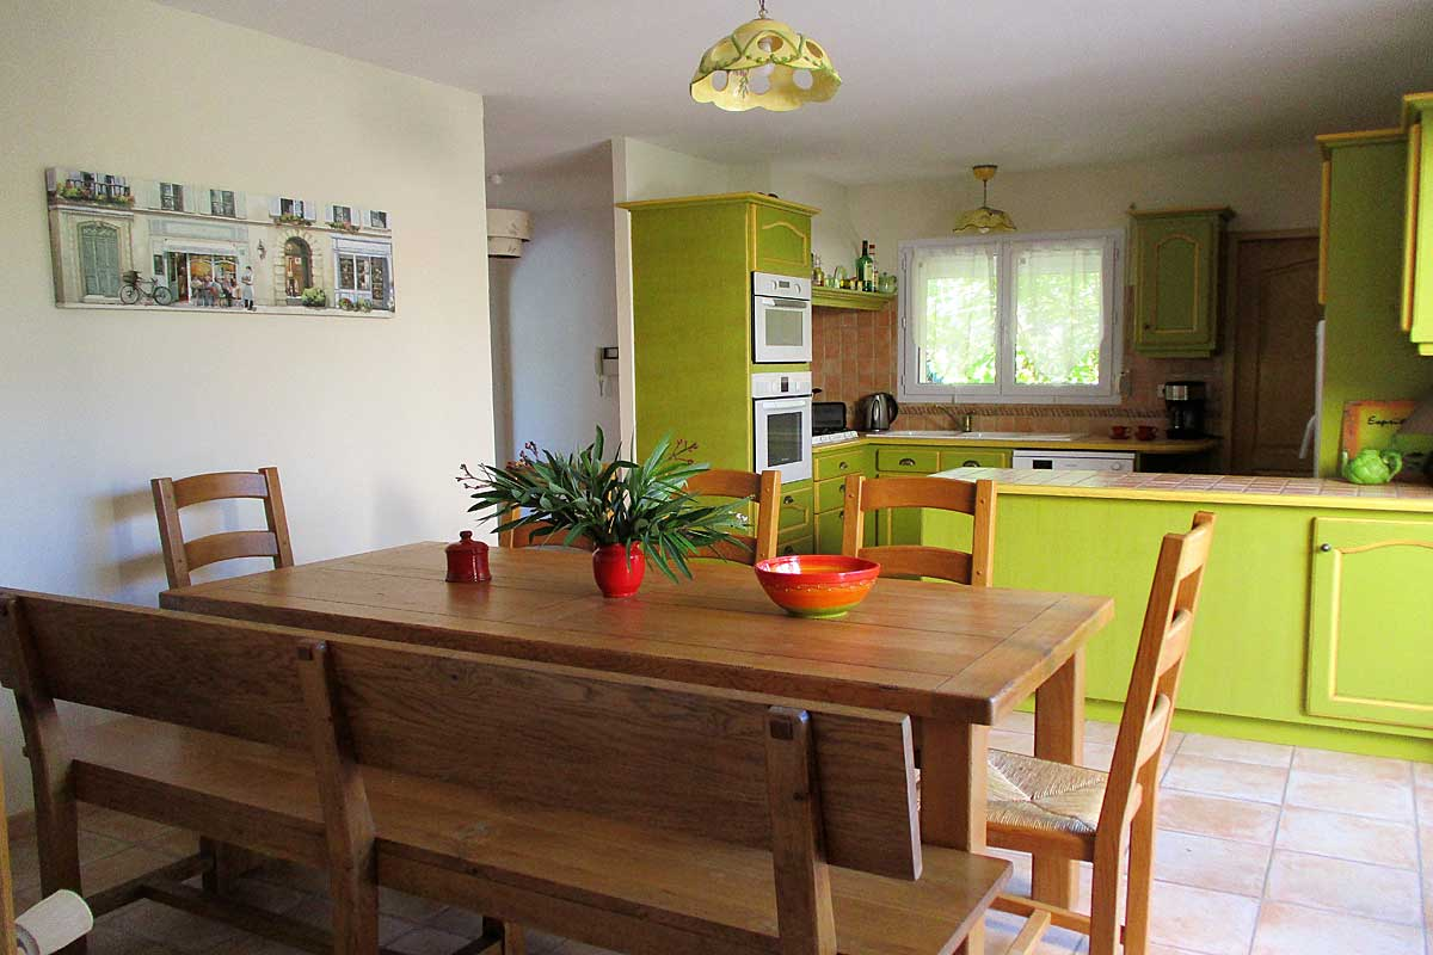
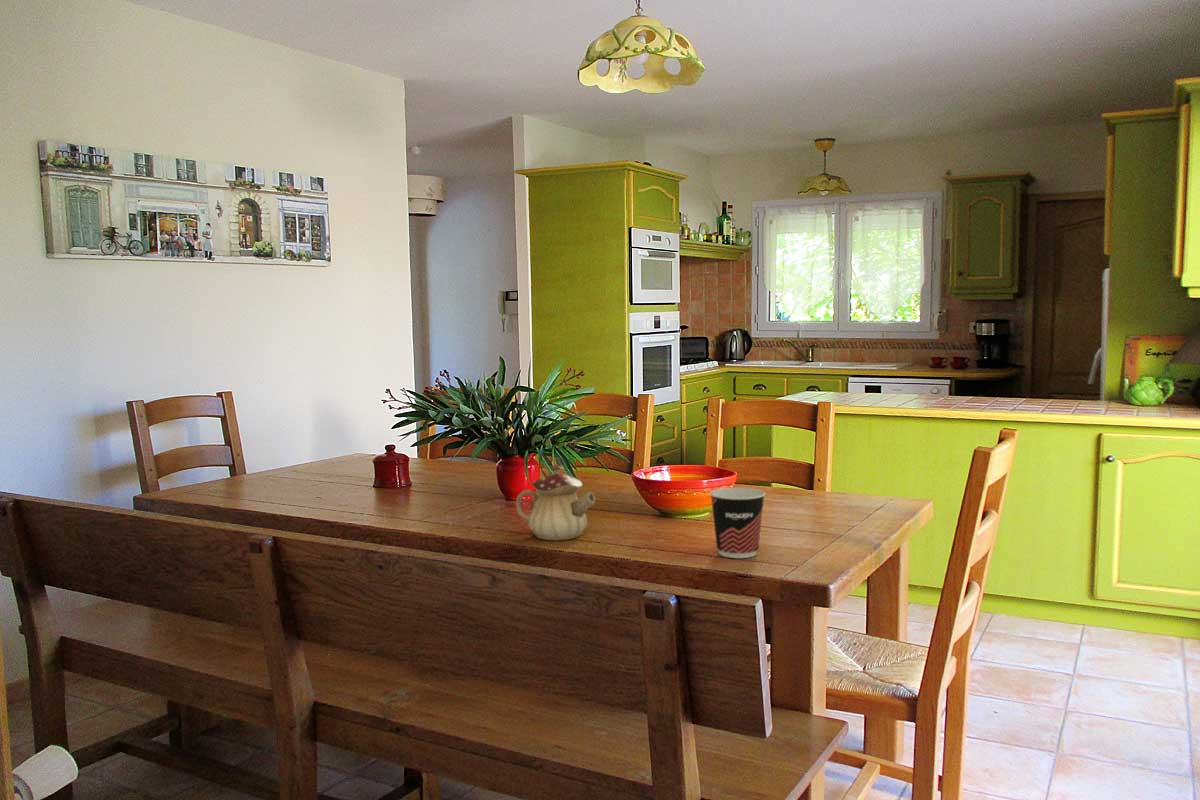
+ teapot (553, 499)
+ cup (737, 522)
